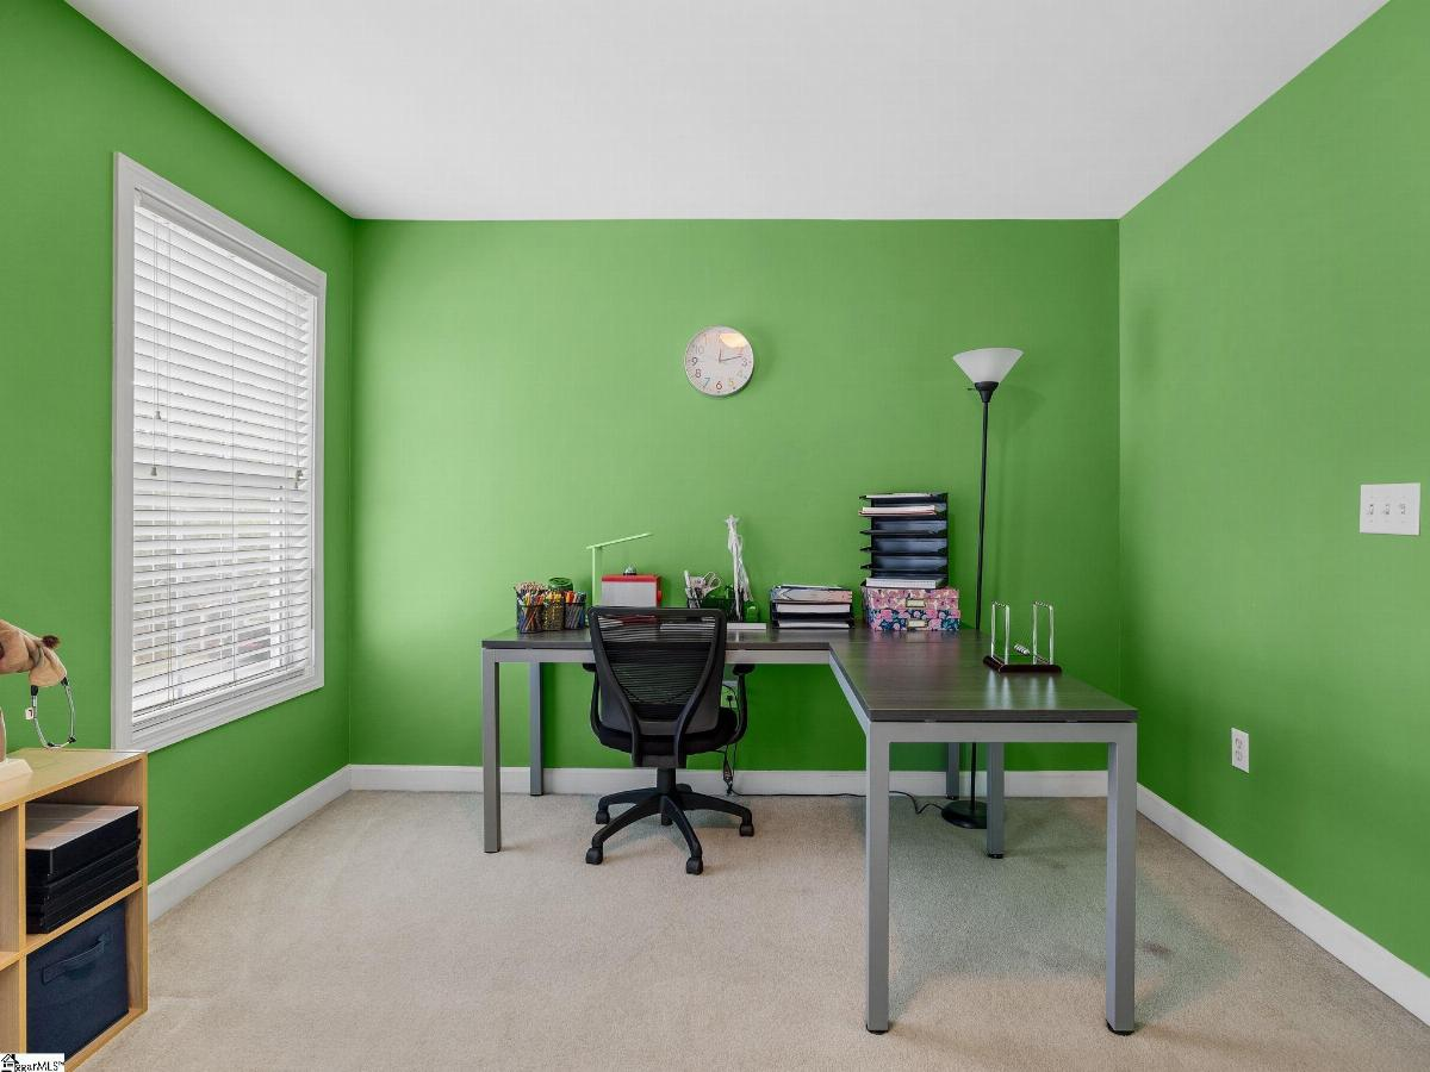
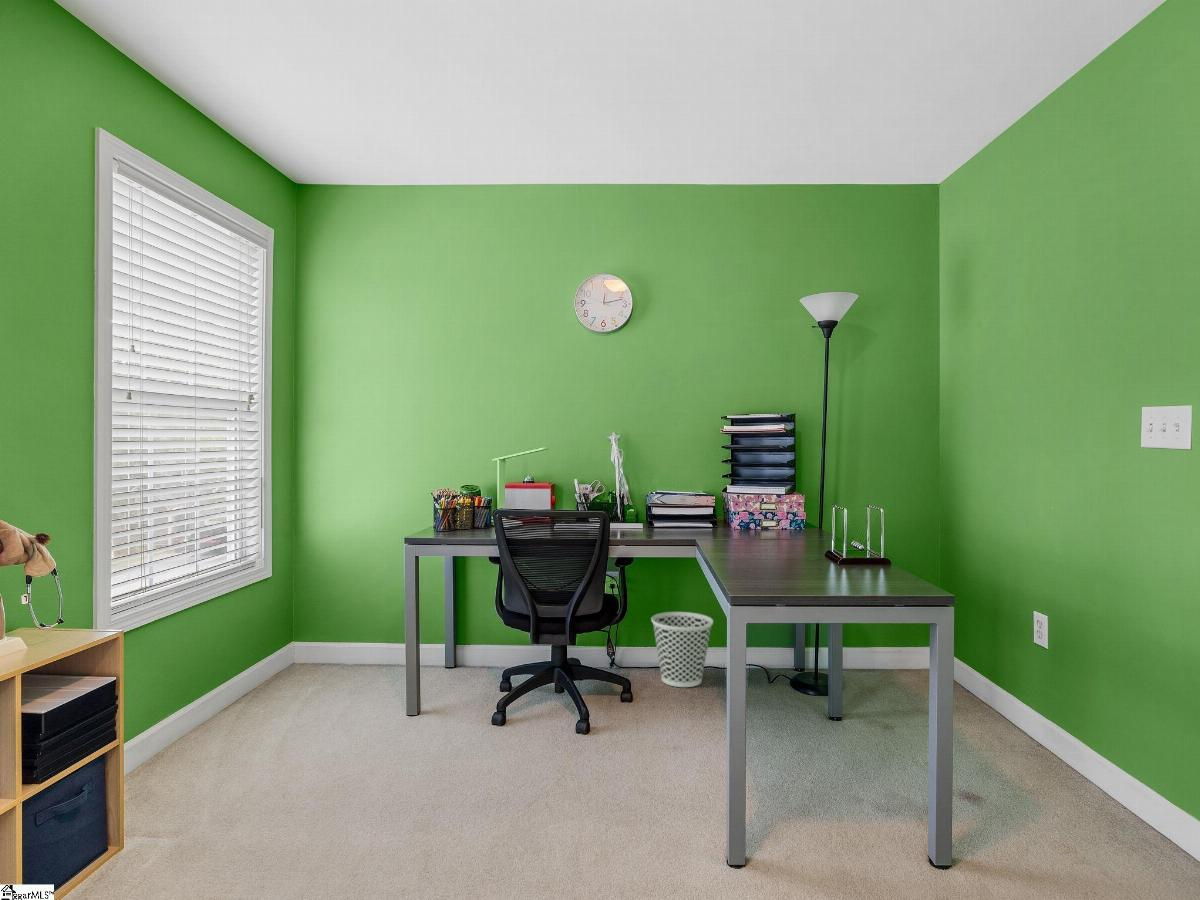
+ wastebasket (681, 649)
